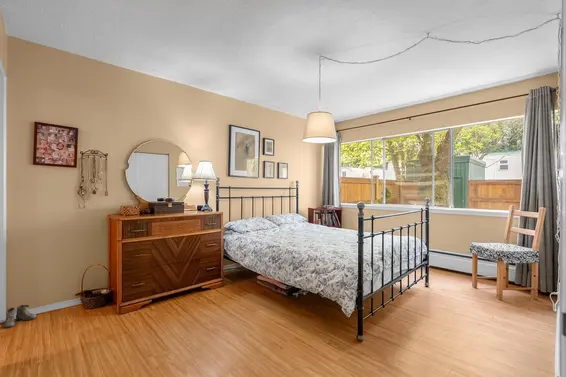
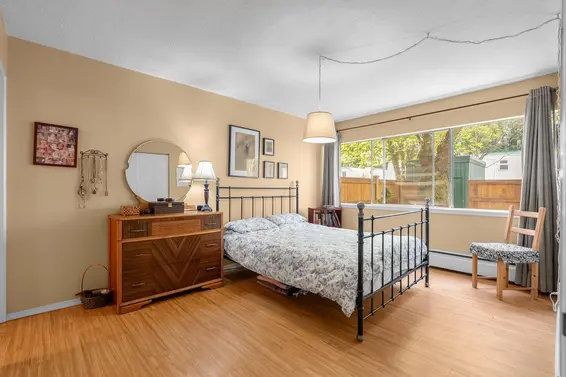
- boots (17, 315)
